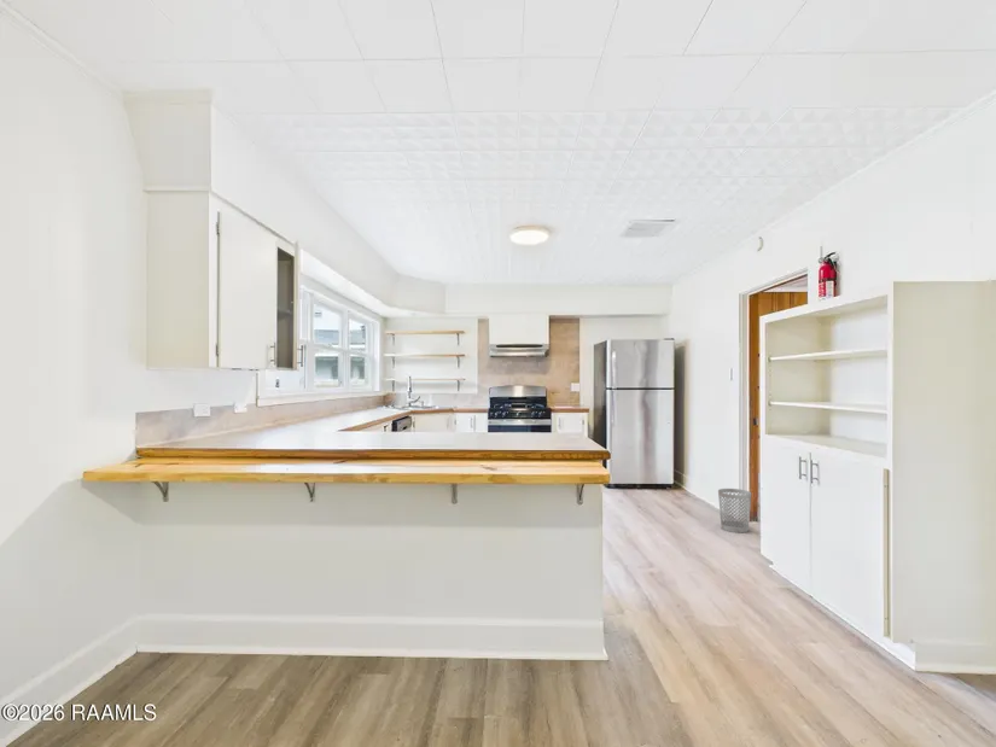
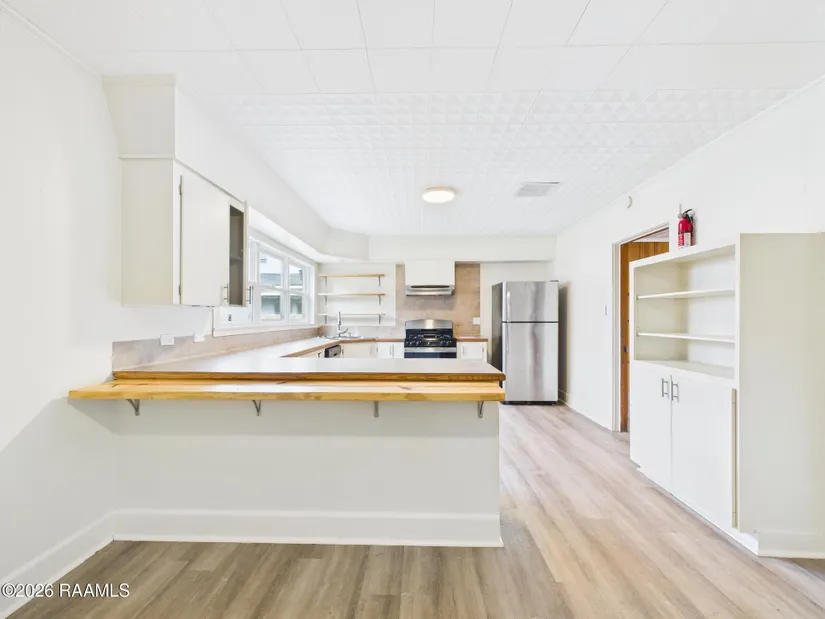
- wastebasket (734, 510)
